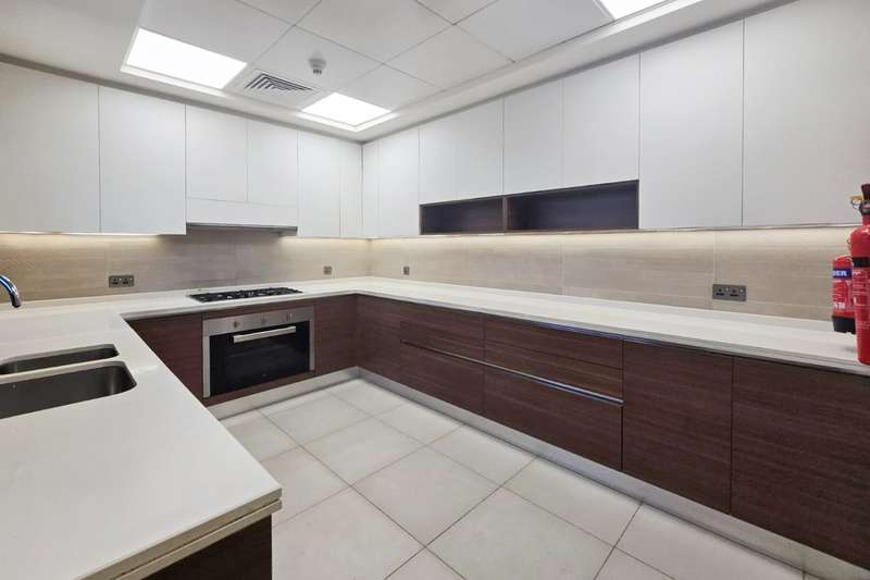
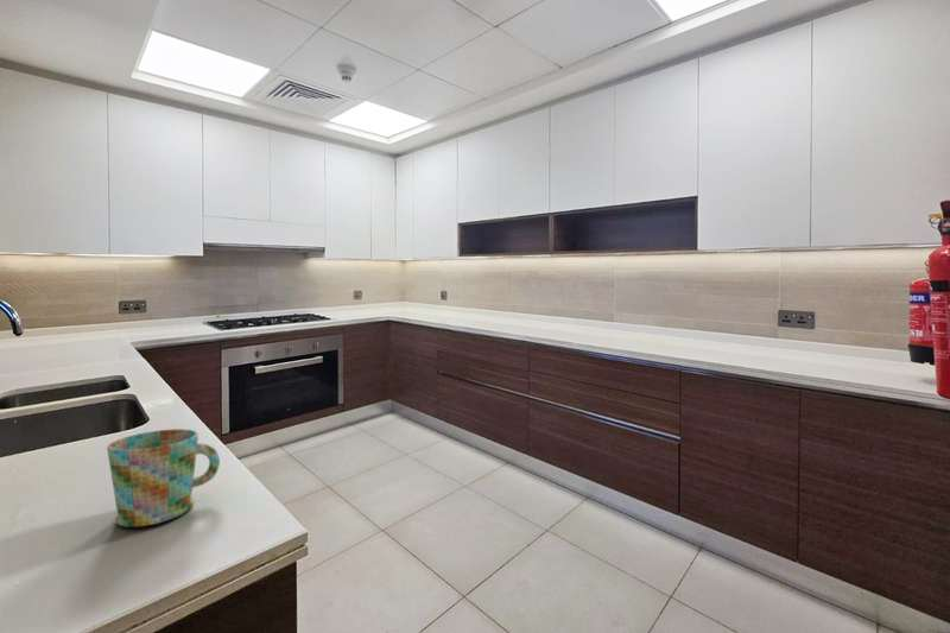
+ mug (167, 473)
